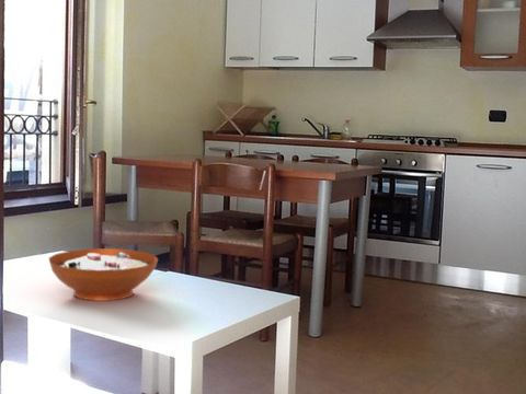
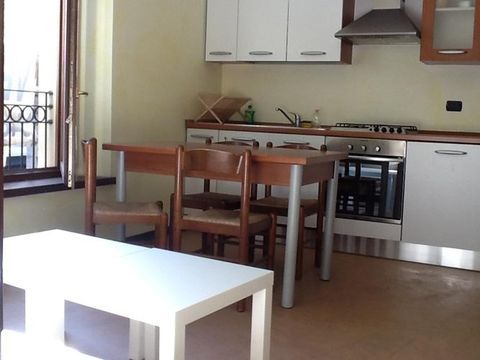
- decorative bowl (103, 275)
